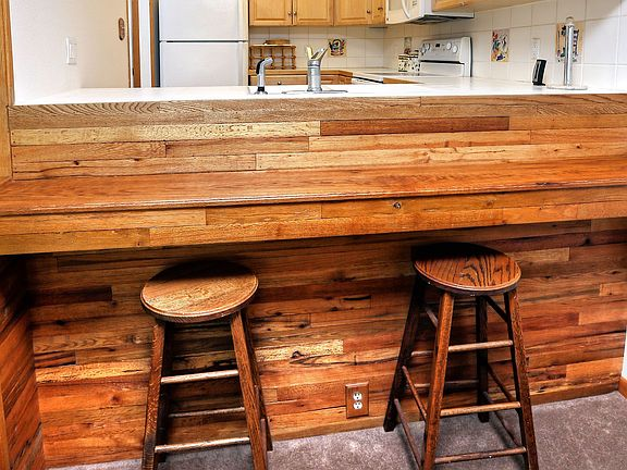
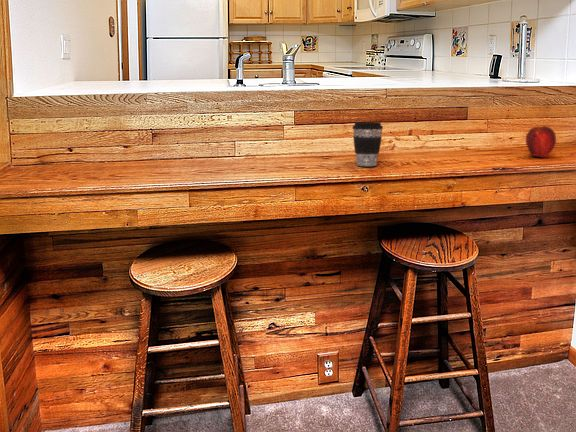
+ apple (539, 141)
+ coffee cup (367, 143)
